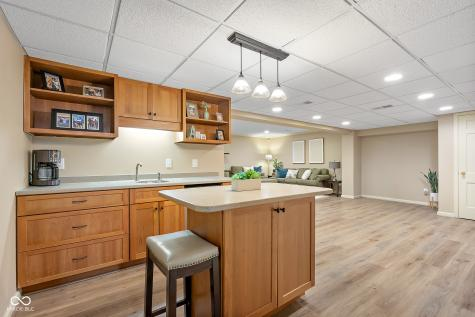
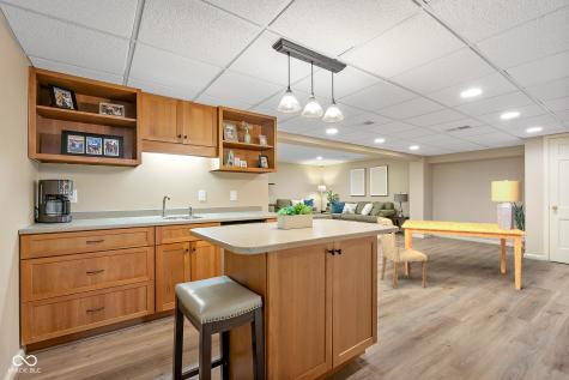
+ lamp (506, 204)
+ dining table (455, 234)
+ dining chair (400, 251)
